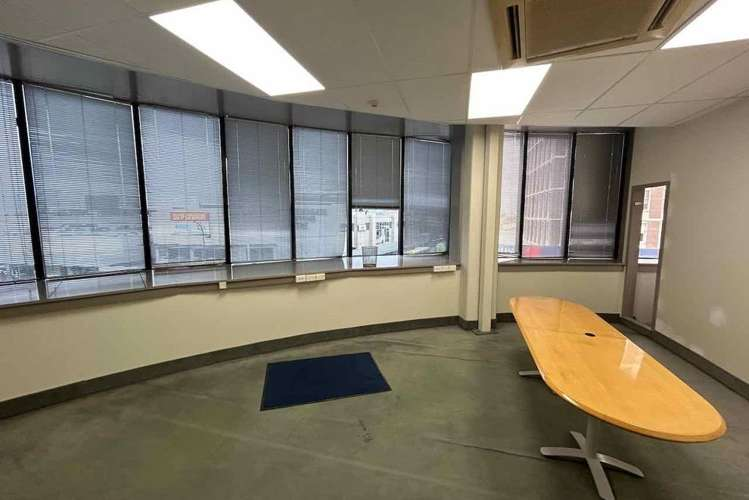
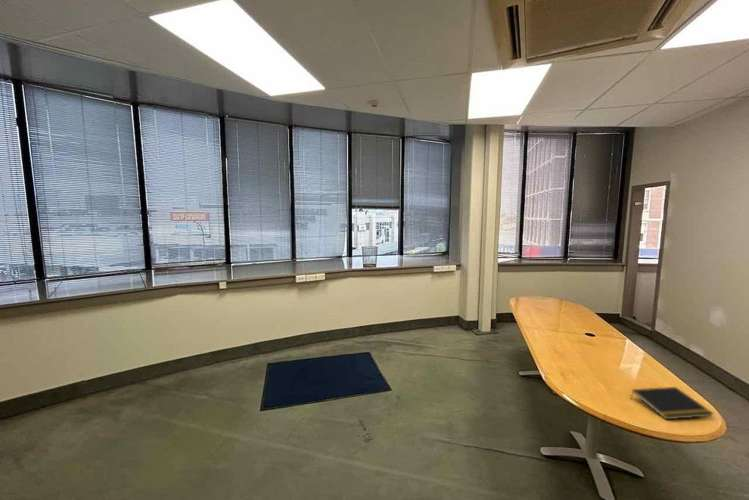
+ notepad (671, 402)
